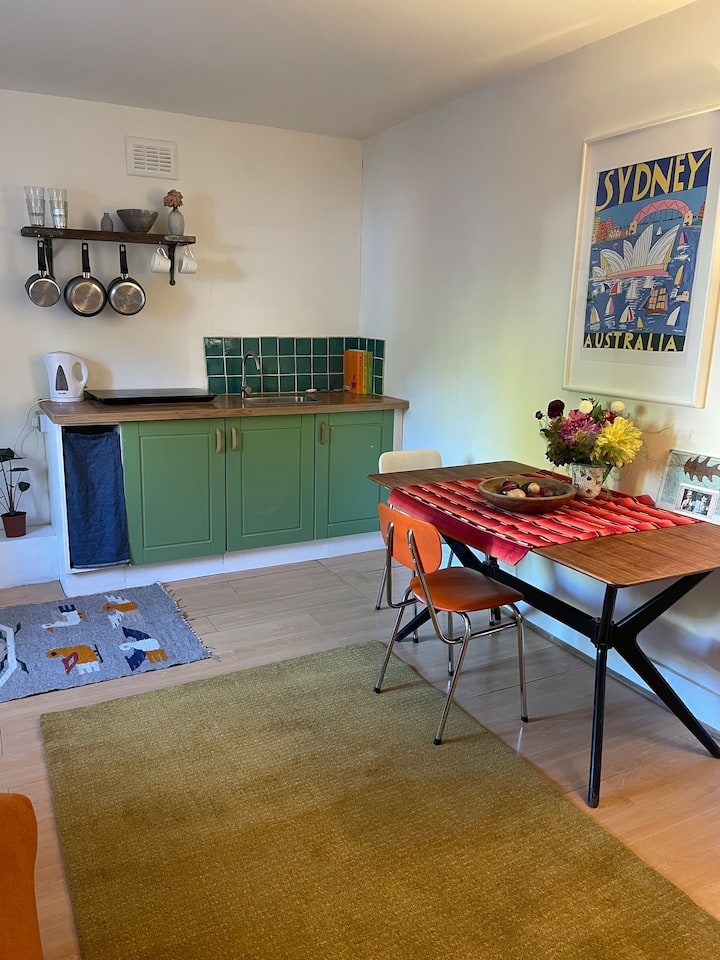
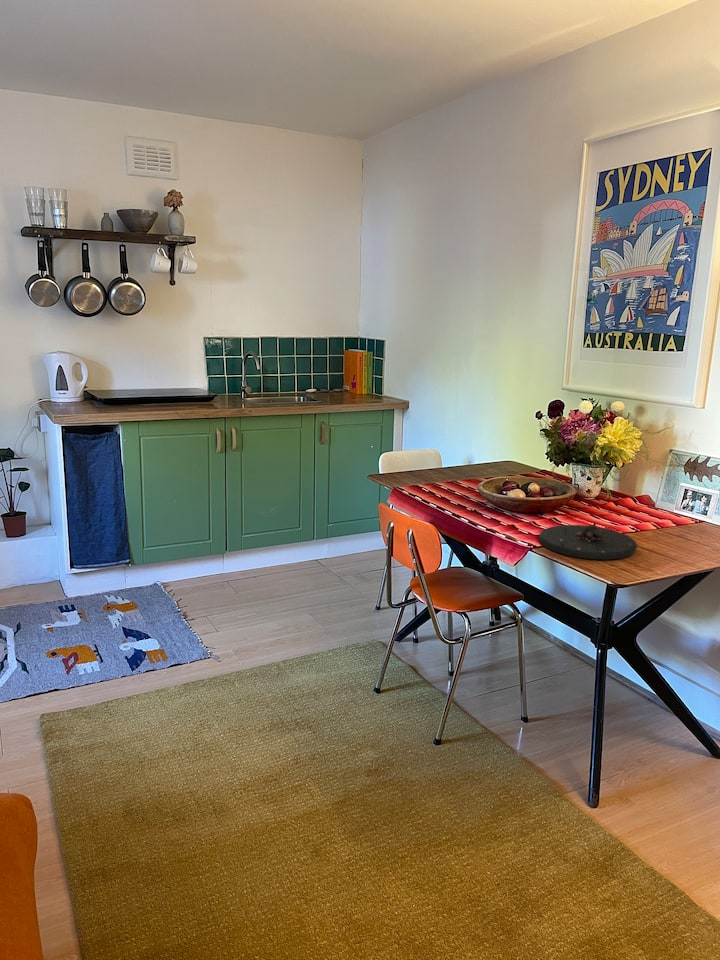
+ plate (587, 534)
